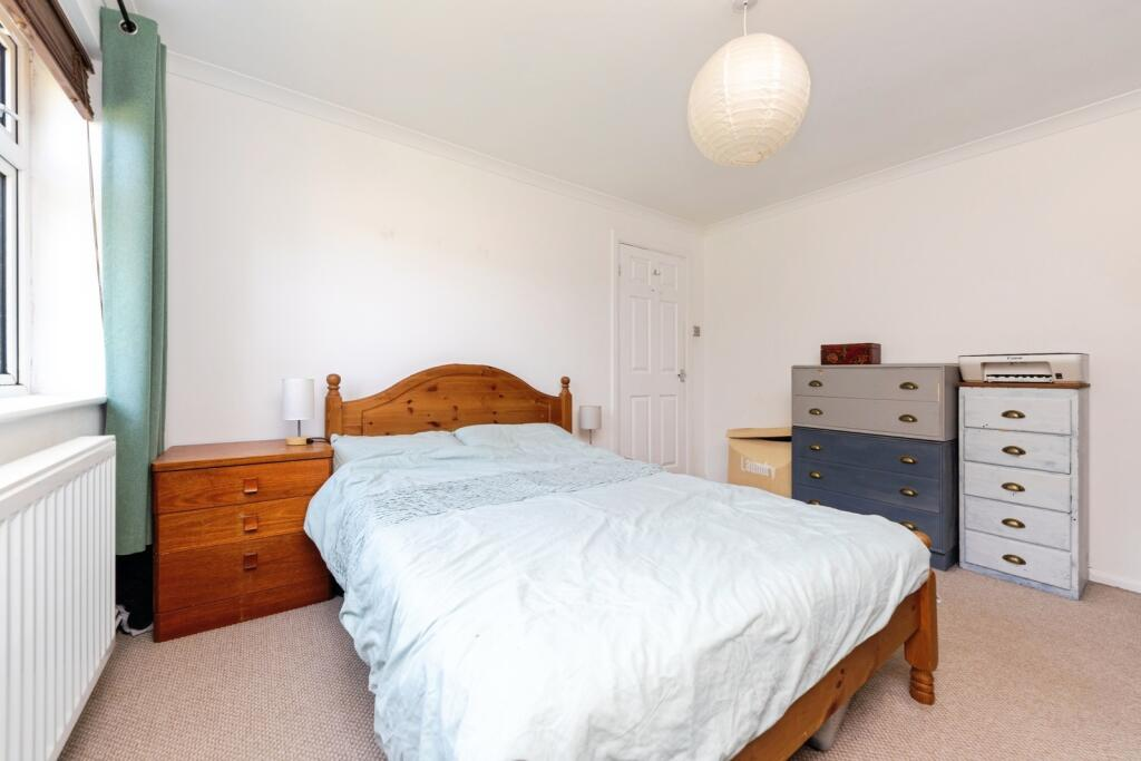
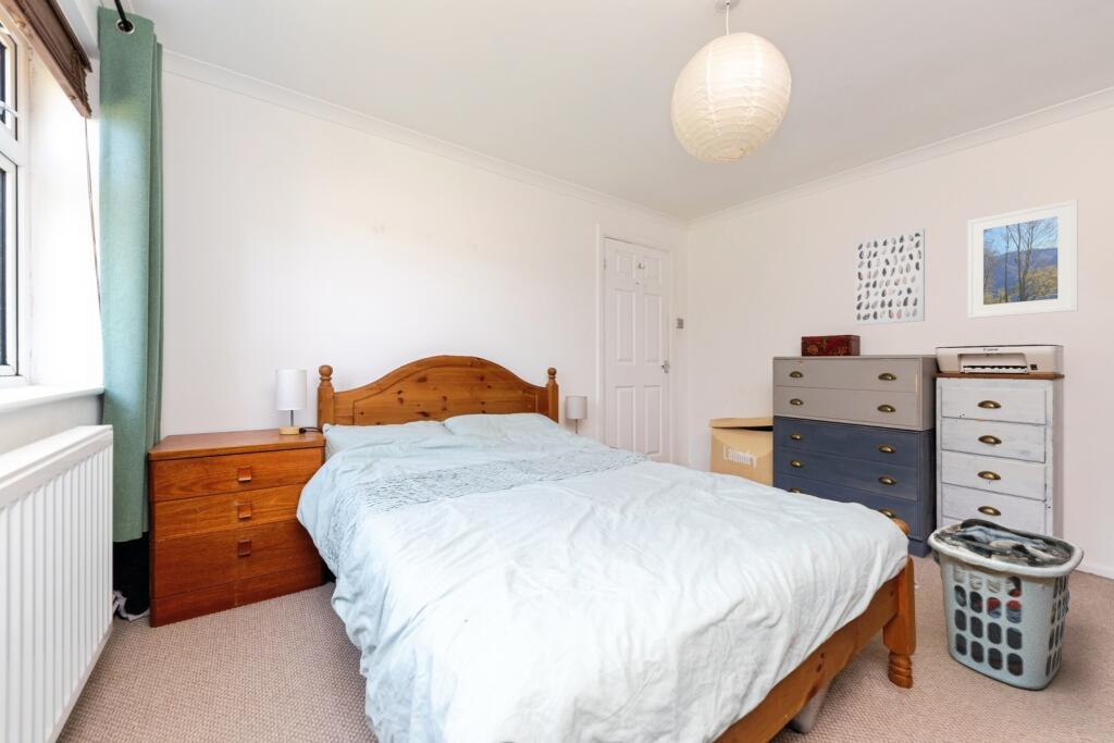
+ wall art (888, 278)
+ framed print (1018, 262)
+ clothes hamper (1002, 587)
